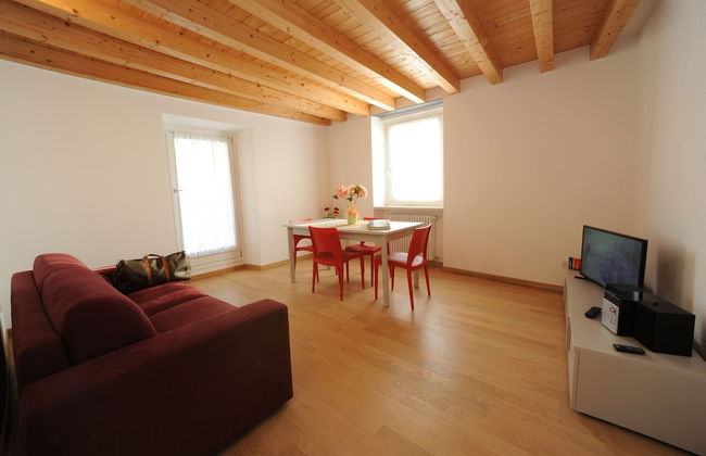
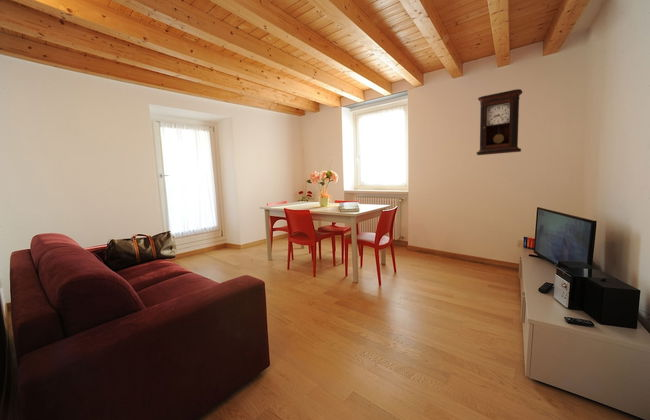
+ pendulum clock (498, 124)
